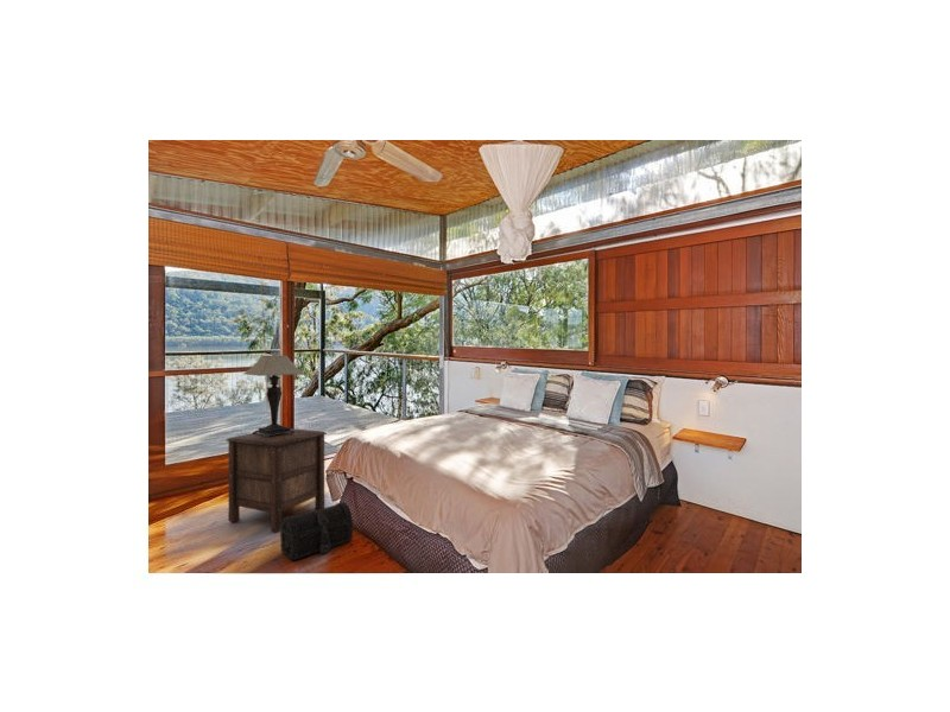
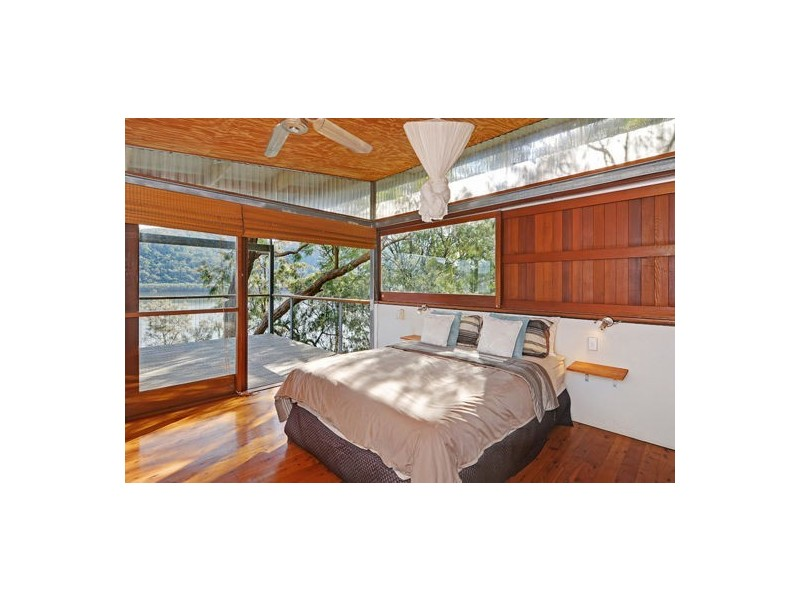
- treasure chest (317, 528)
- table lamp (274, 394)
- nightstand (278, 475)
